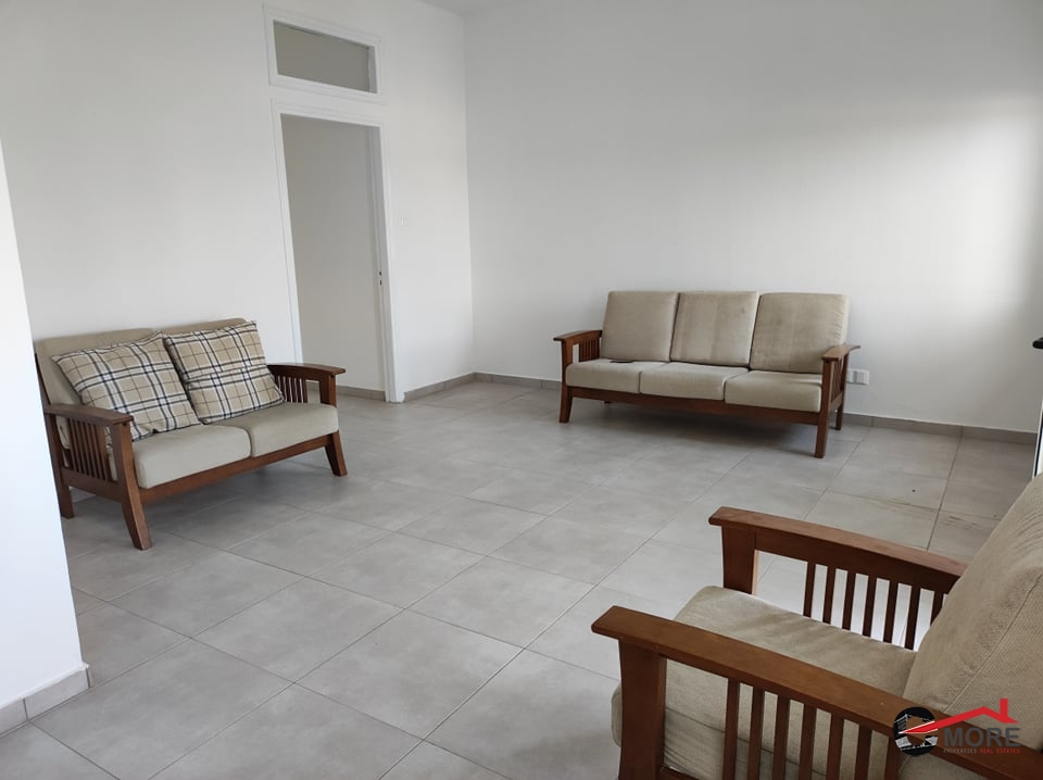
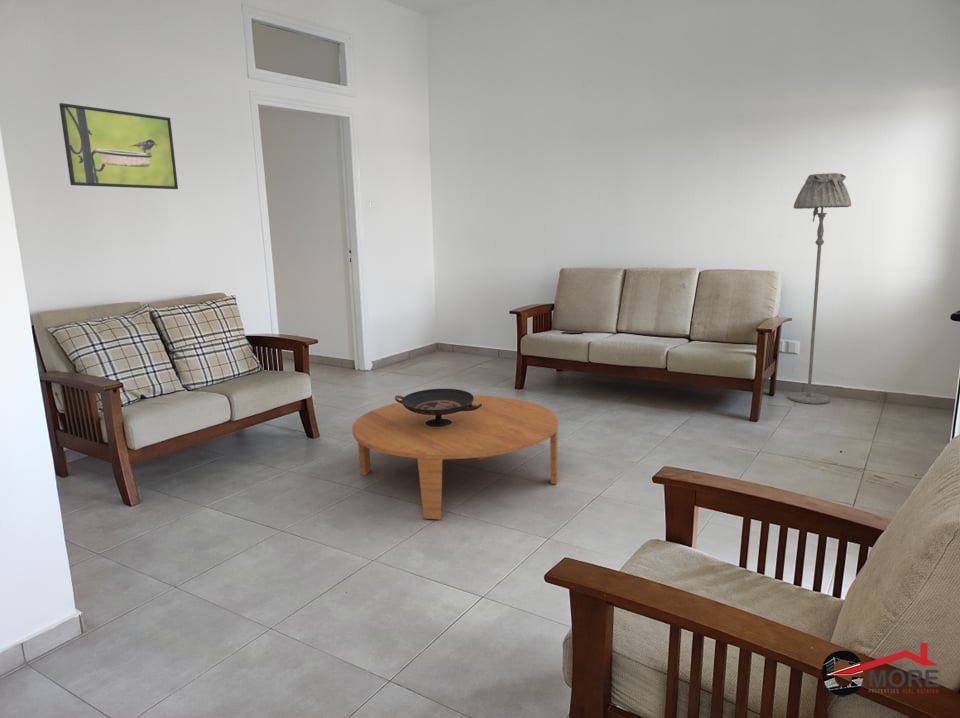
+ floor lamp (815, 290)
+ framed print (123, 149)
+ decorative bowl (437, 410)
+ coffee table (456, 448)
